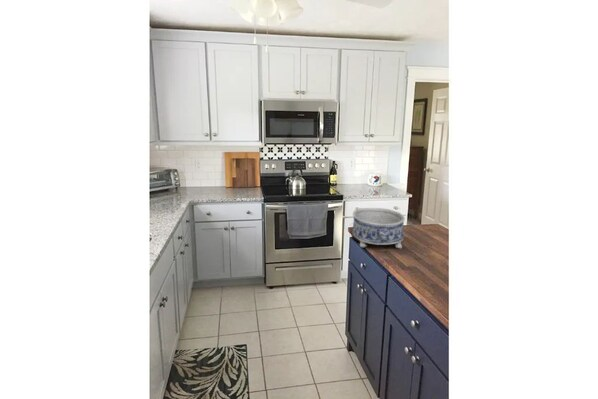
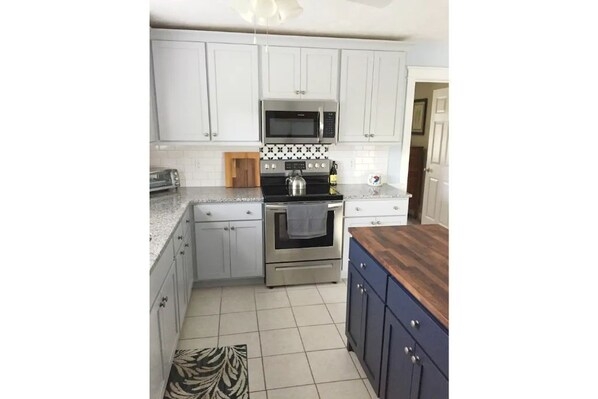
- decorative bowl (377, 227)
